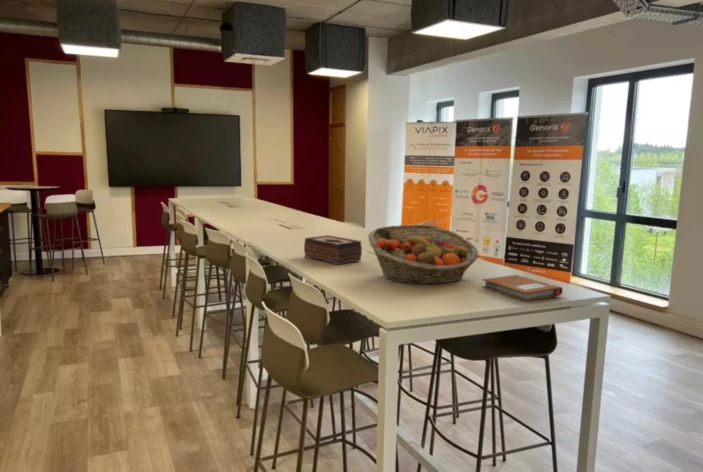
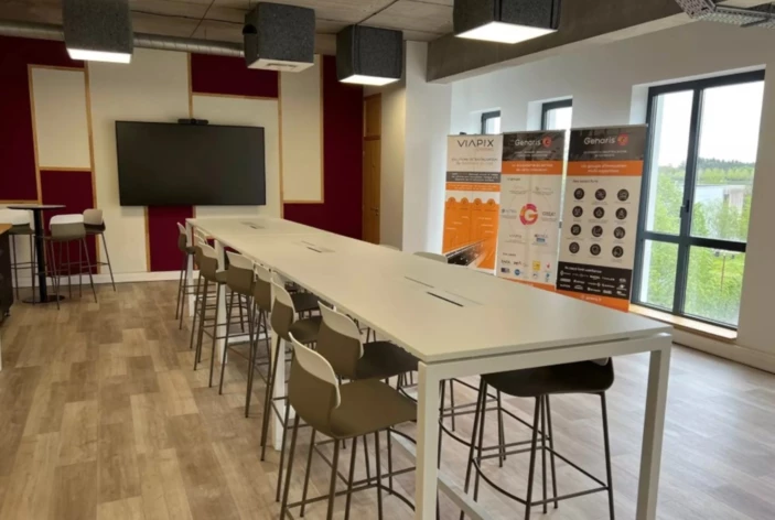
- tissue box (332, 249)
- fruit basket (422, 252)
- notebook (522, 287)
